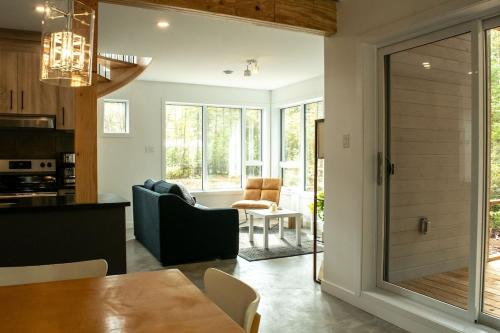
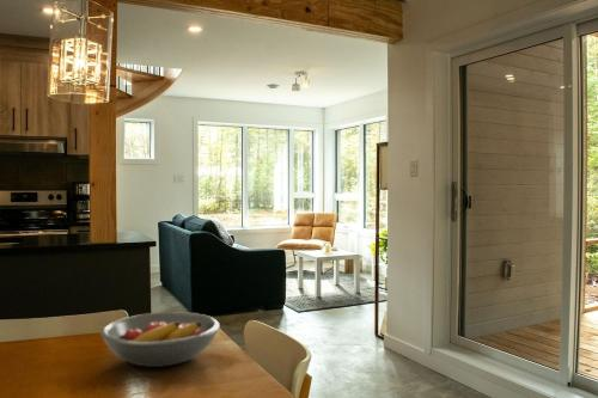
+ fruit bowl (161, 337)
